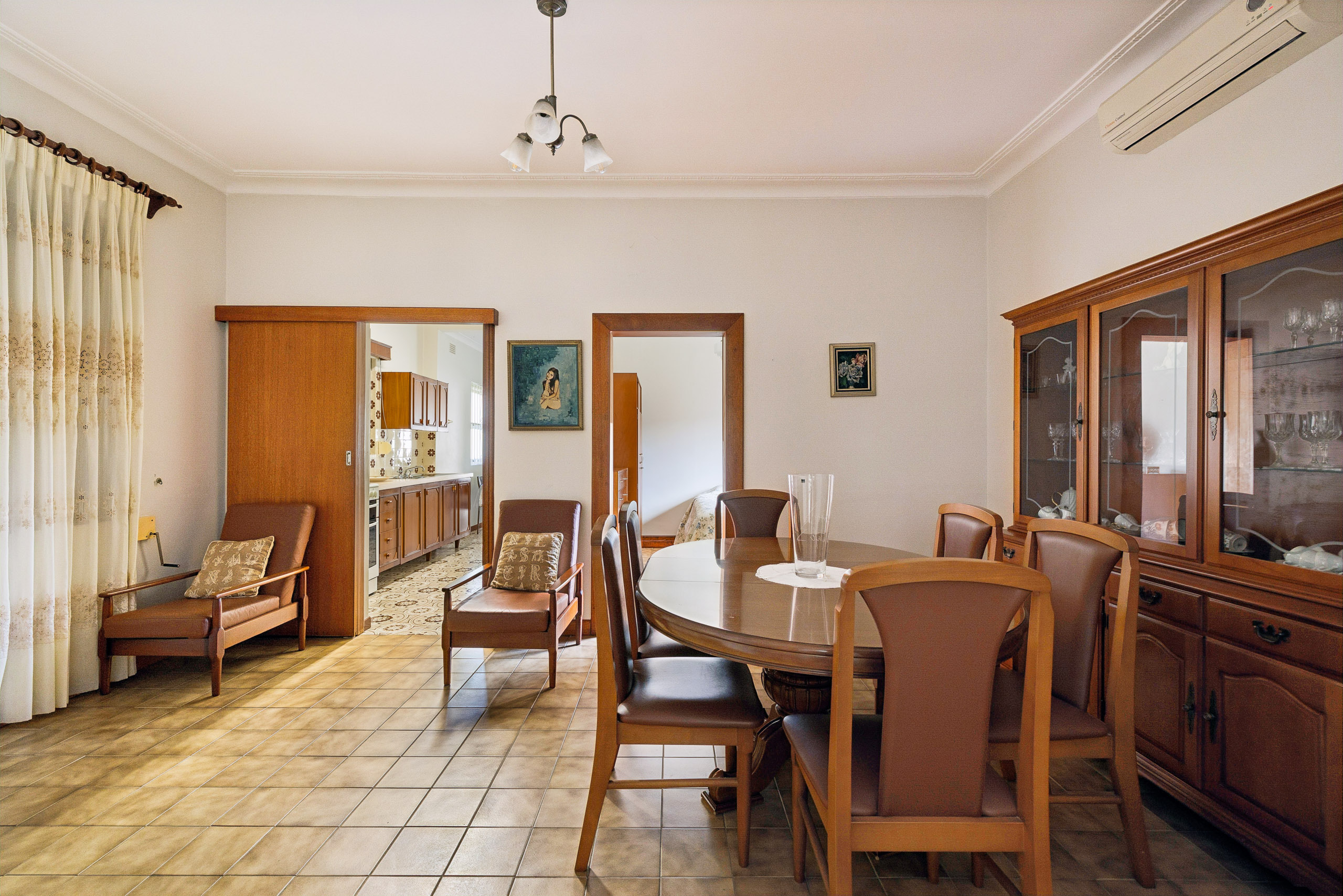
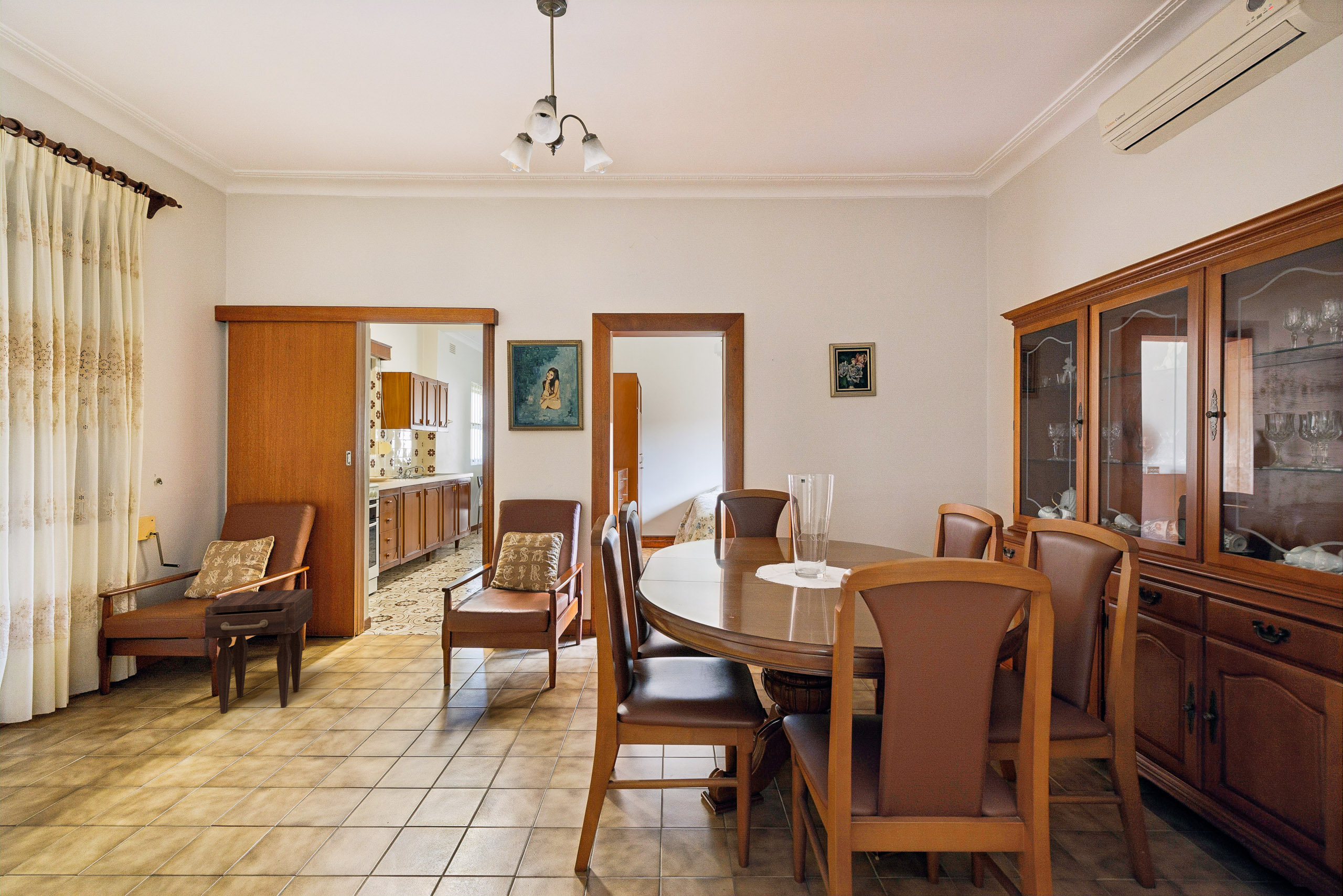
+ nightstand (247, 653)
